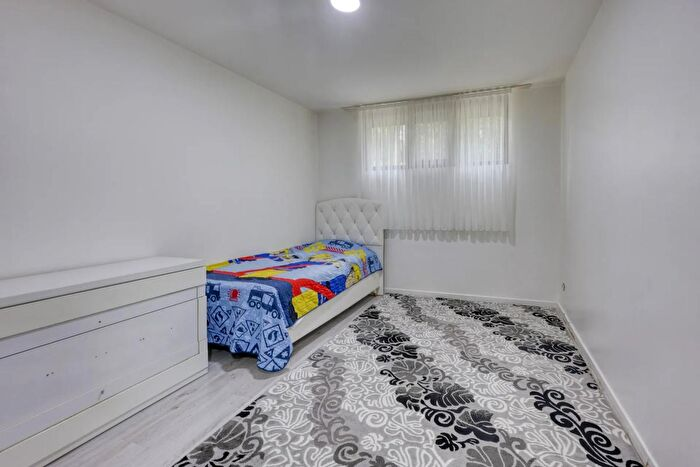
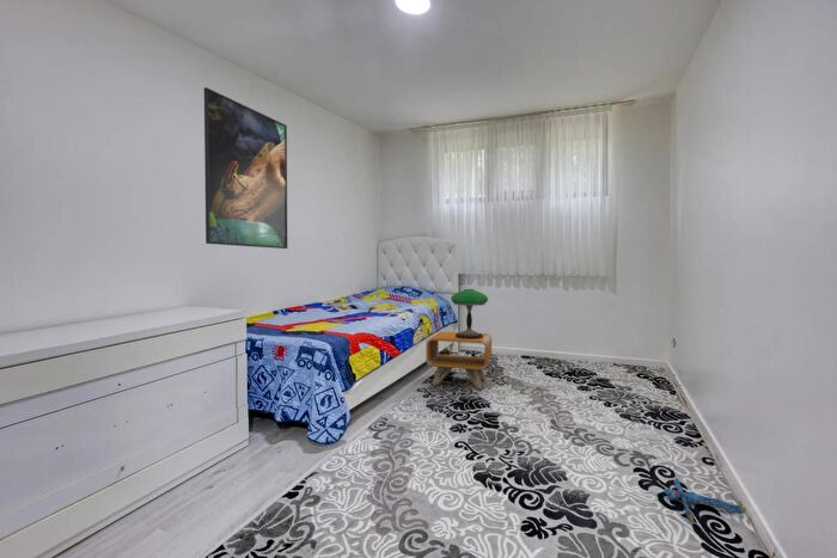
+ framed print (250, 177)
+ plush toy (702, 499)
+ nightstand (459, 358)
+ table lamp (469, 312)
